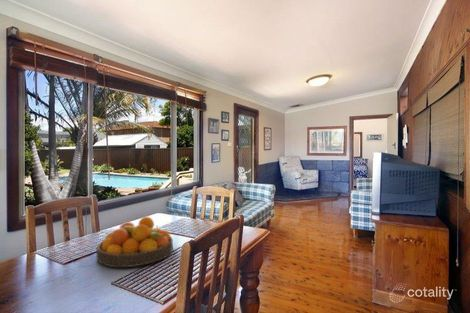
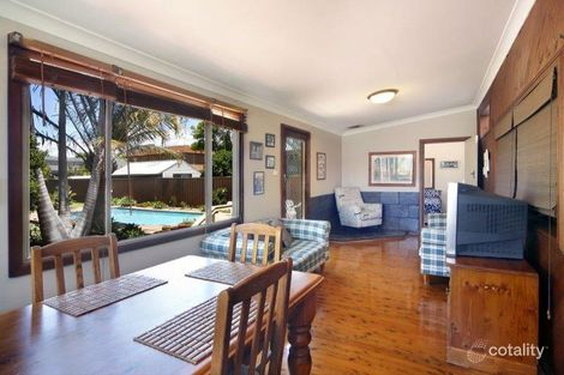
- fruit bowl (136, 237)
